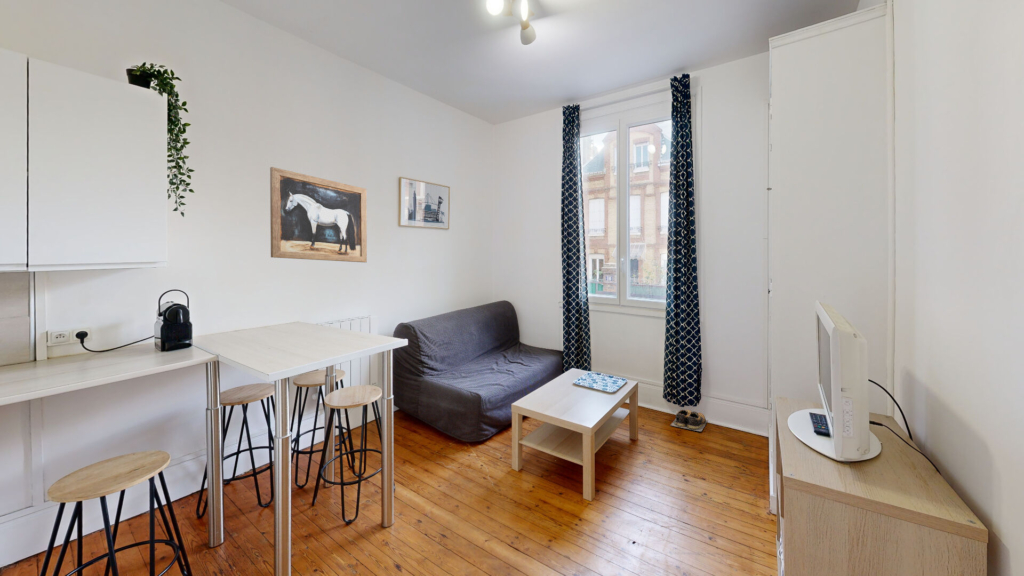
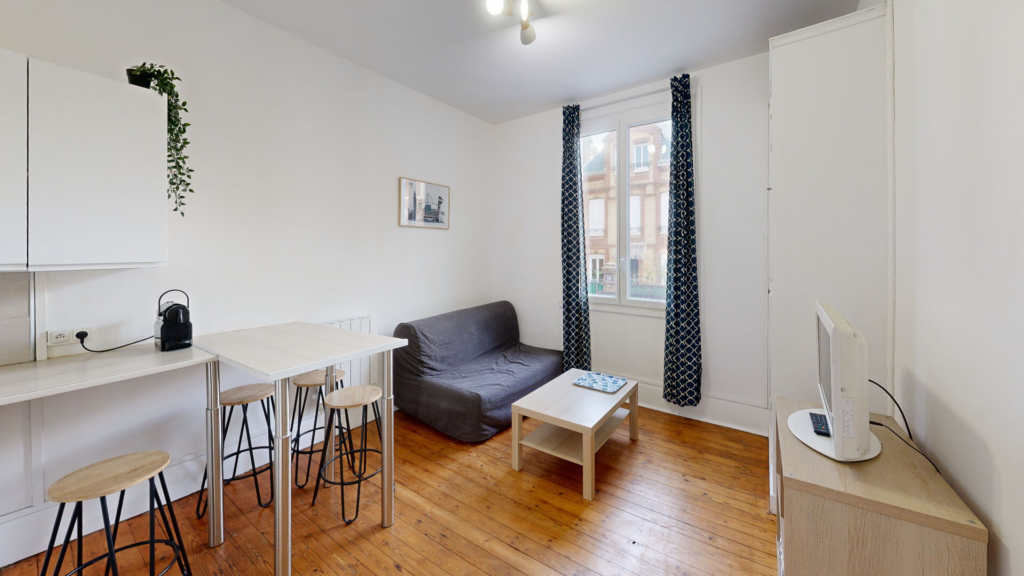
- shoes (689, 416)
- wall art (323, 219)
